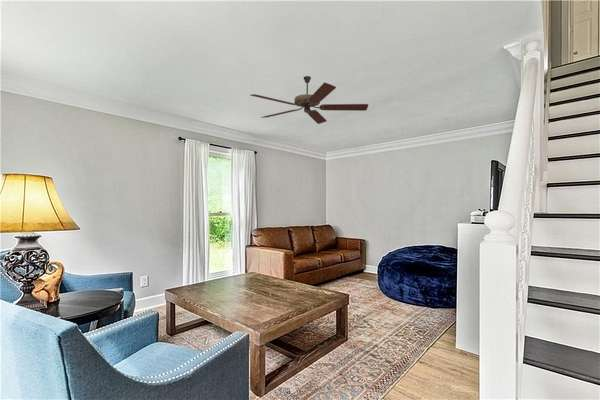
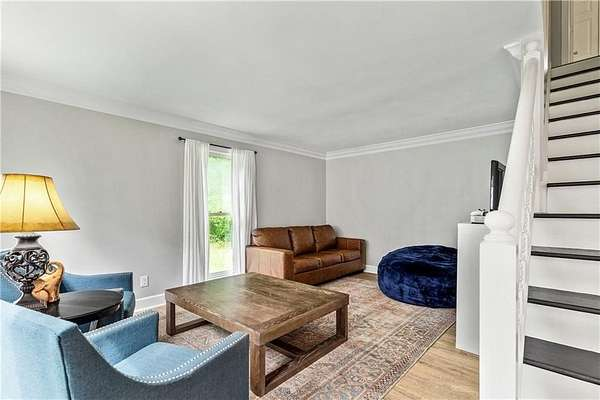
- ceiling fan (311, 95)
